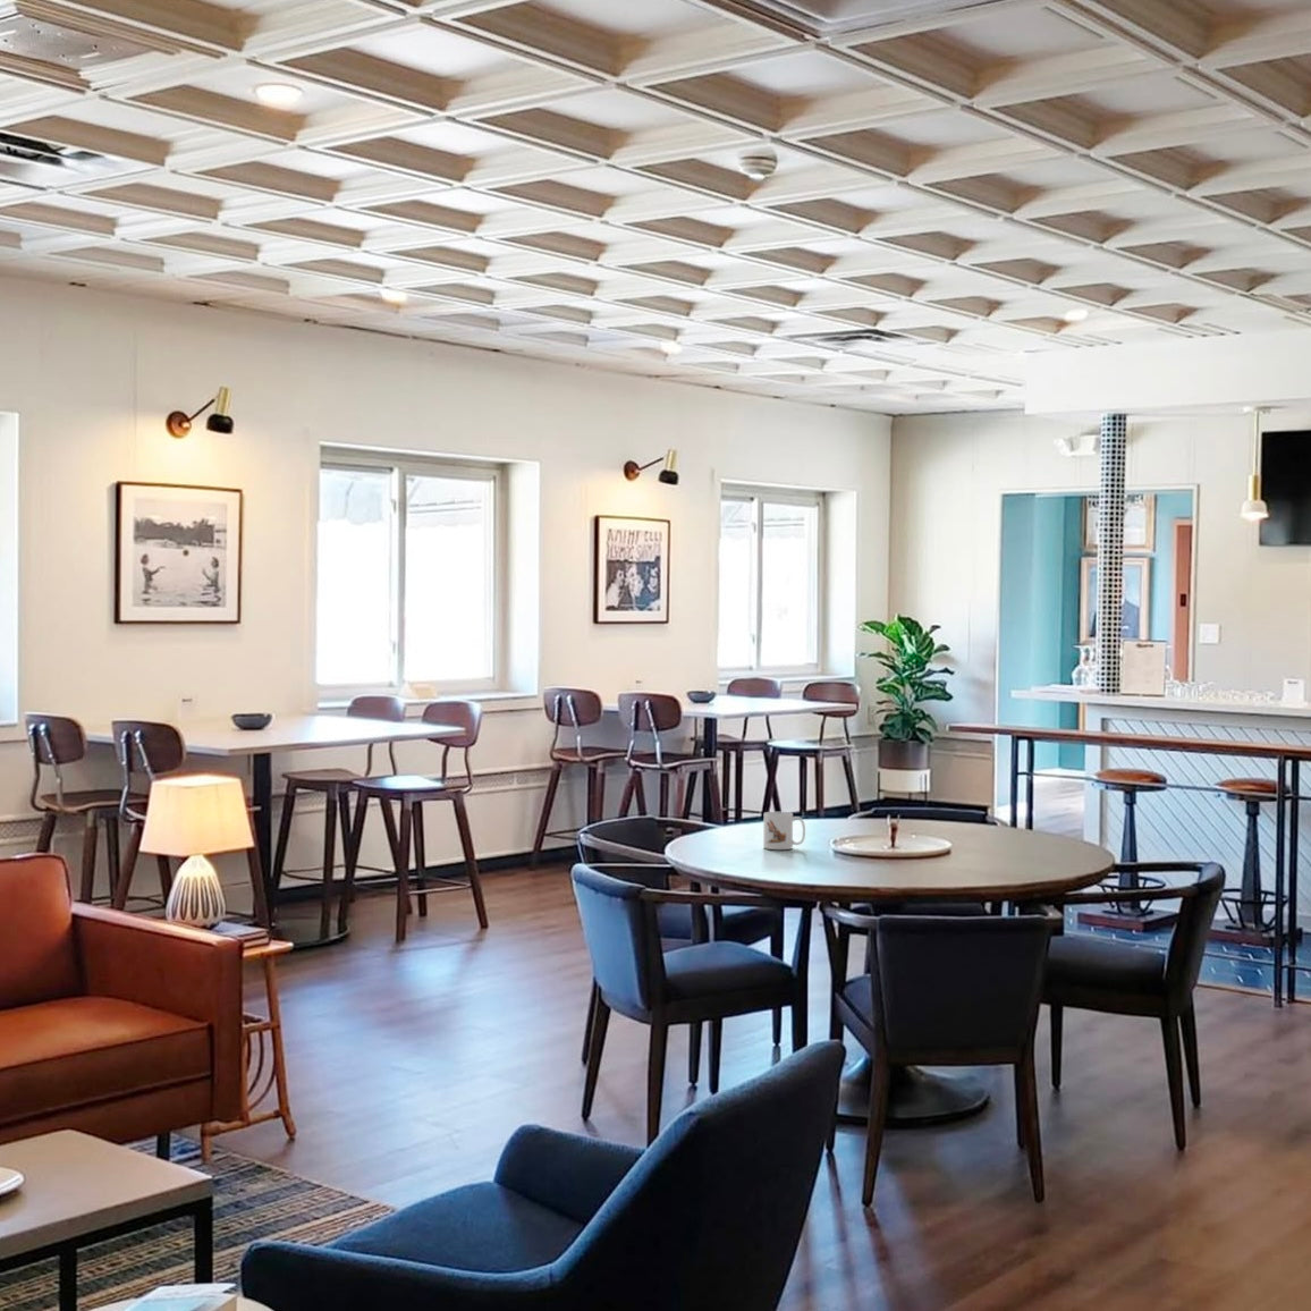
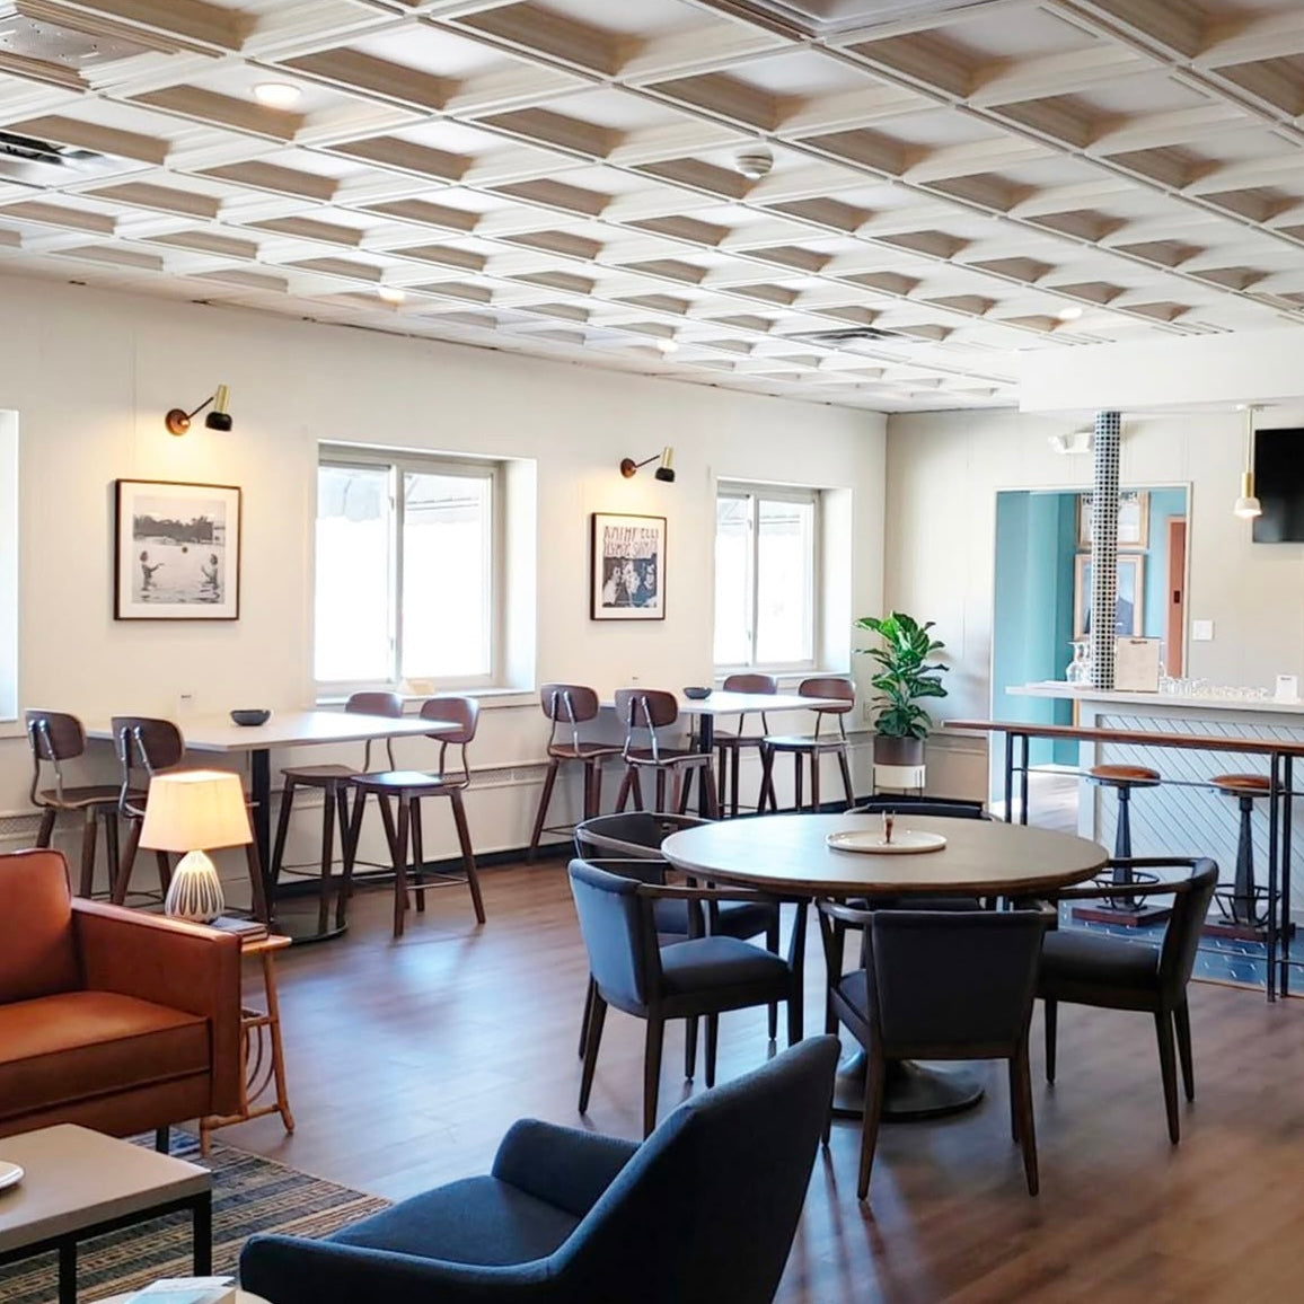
- mug (784, 830)
